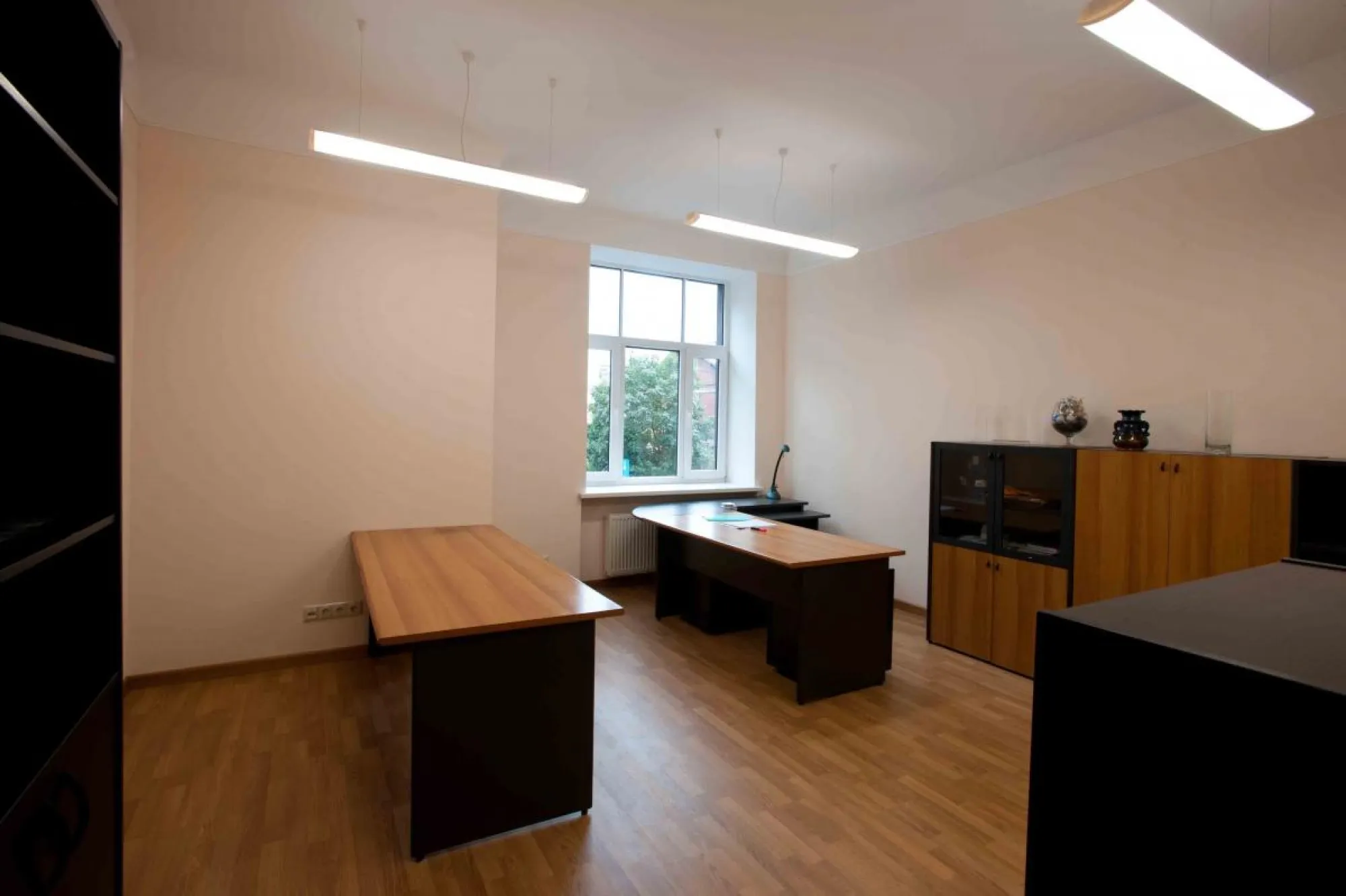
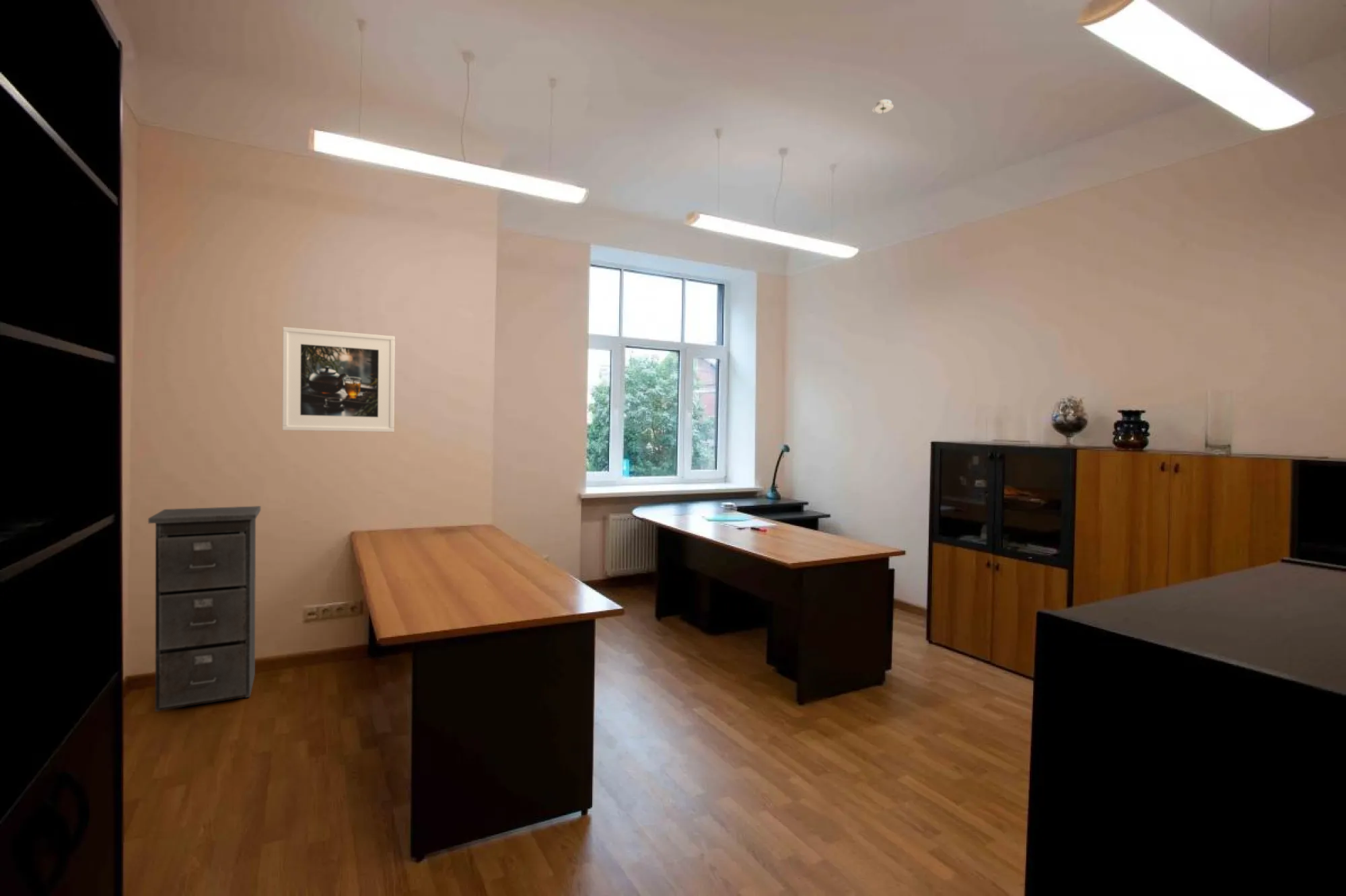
+ smoke detector (882, 106)
+ filing cabinet (208, 603)
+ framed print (340, 381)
